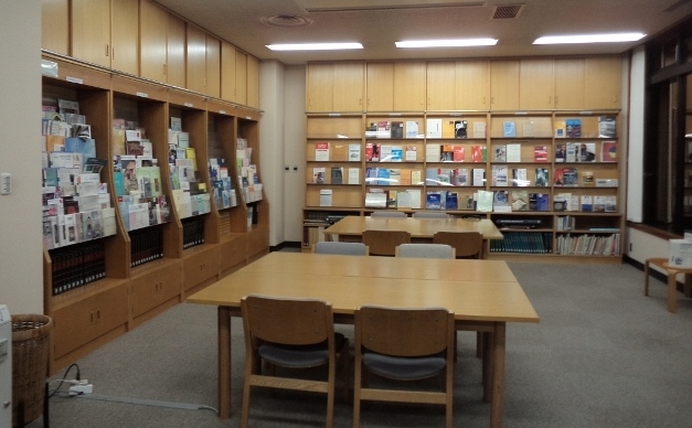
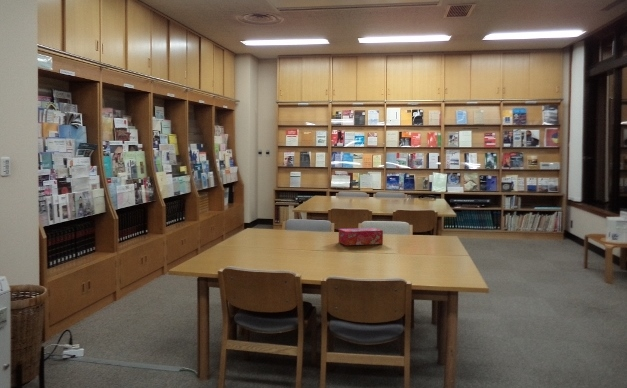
+ tissue box (360, 236)
